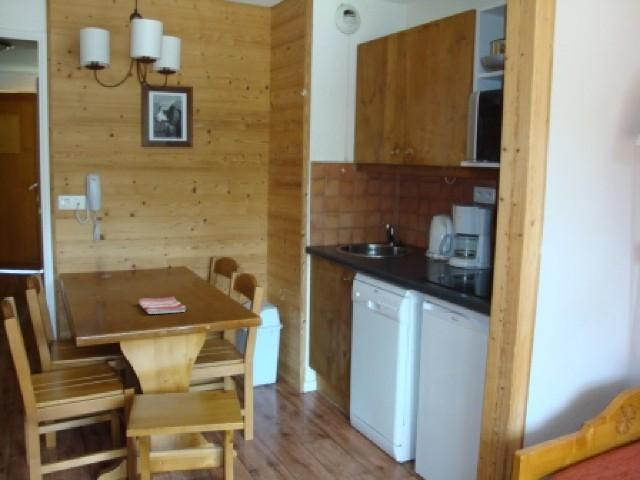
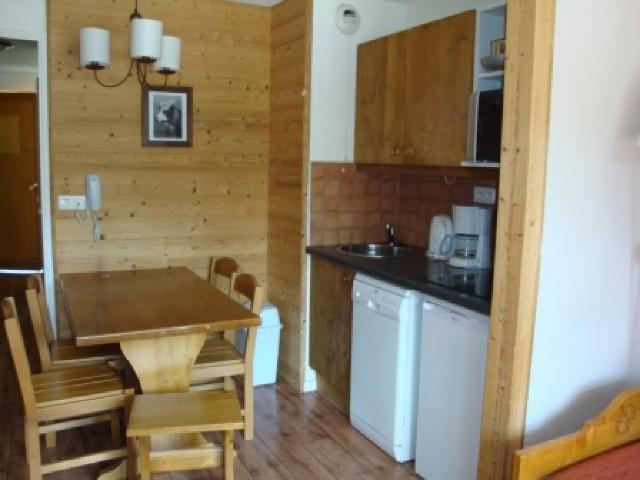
- dish towel (161, 304)
